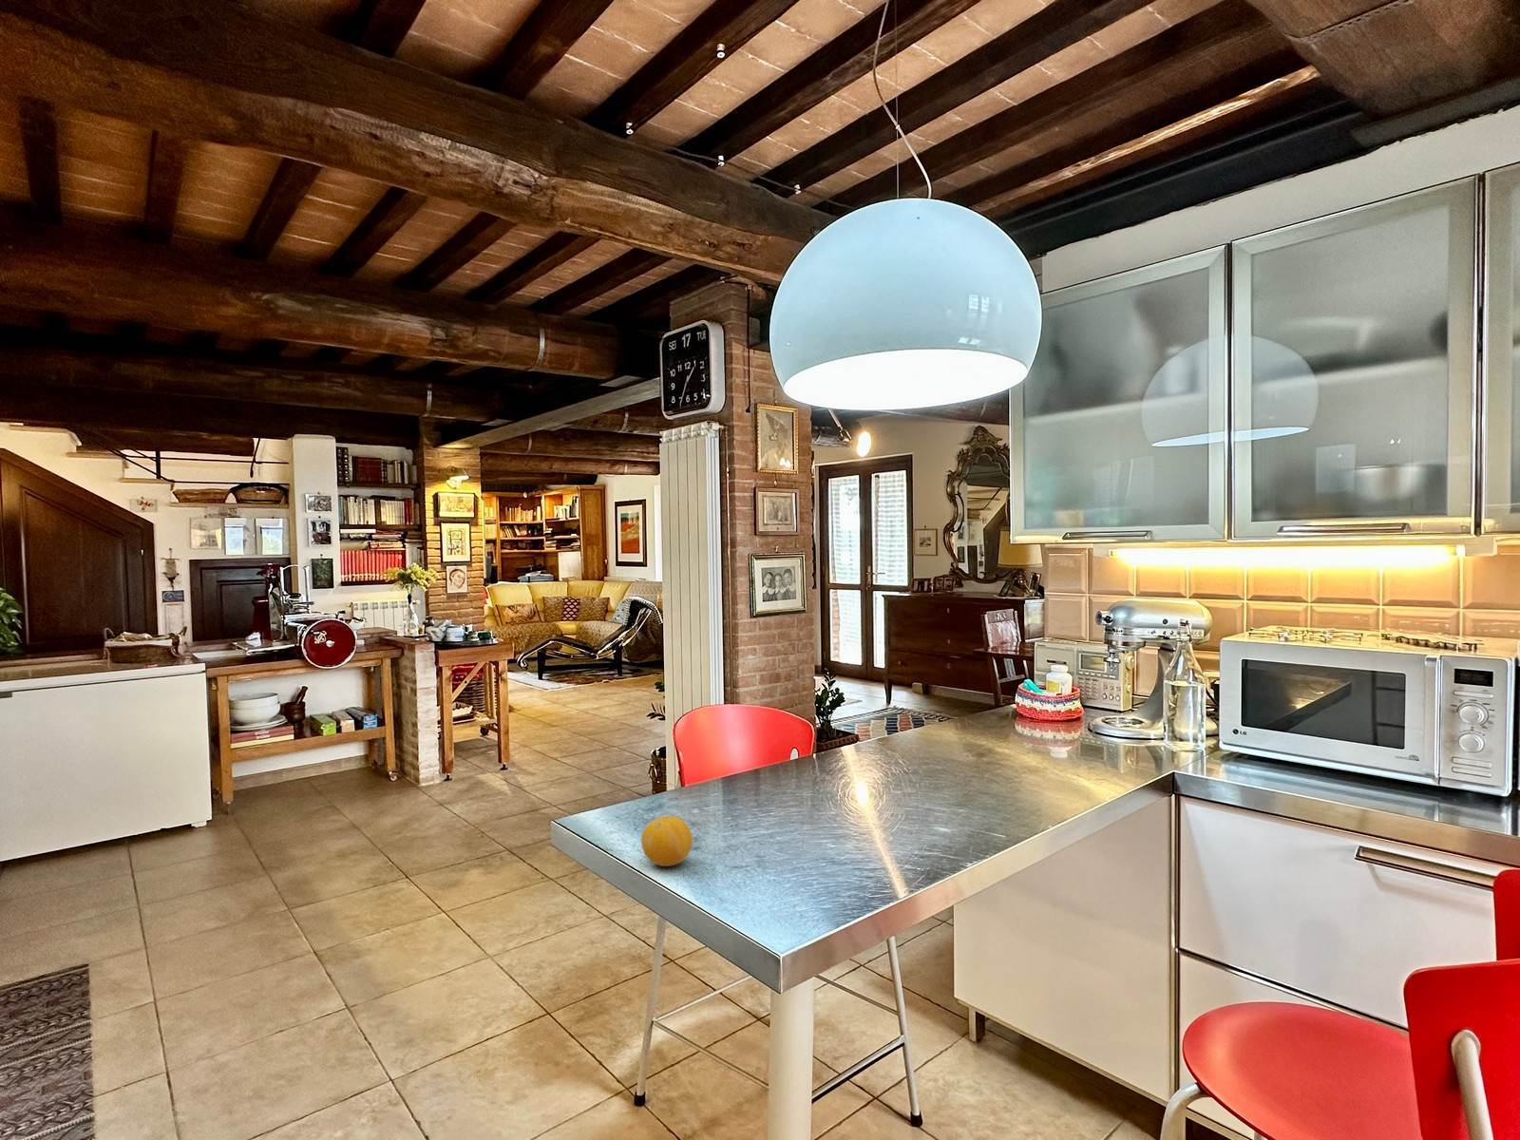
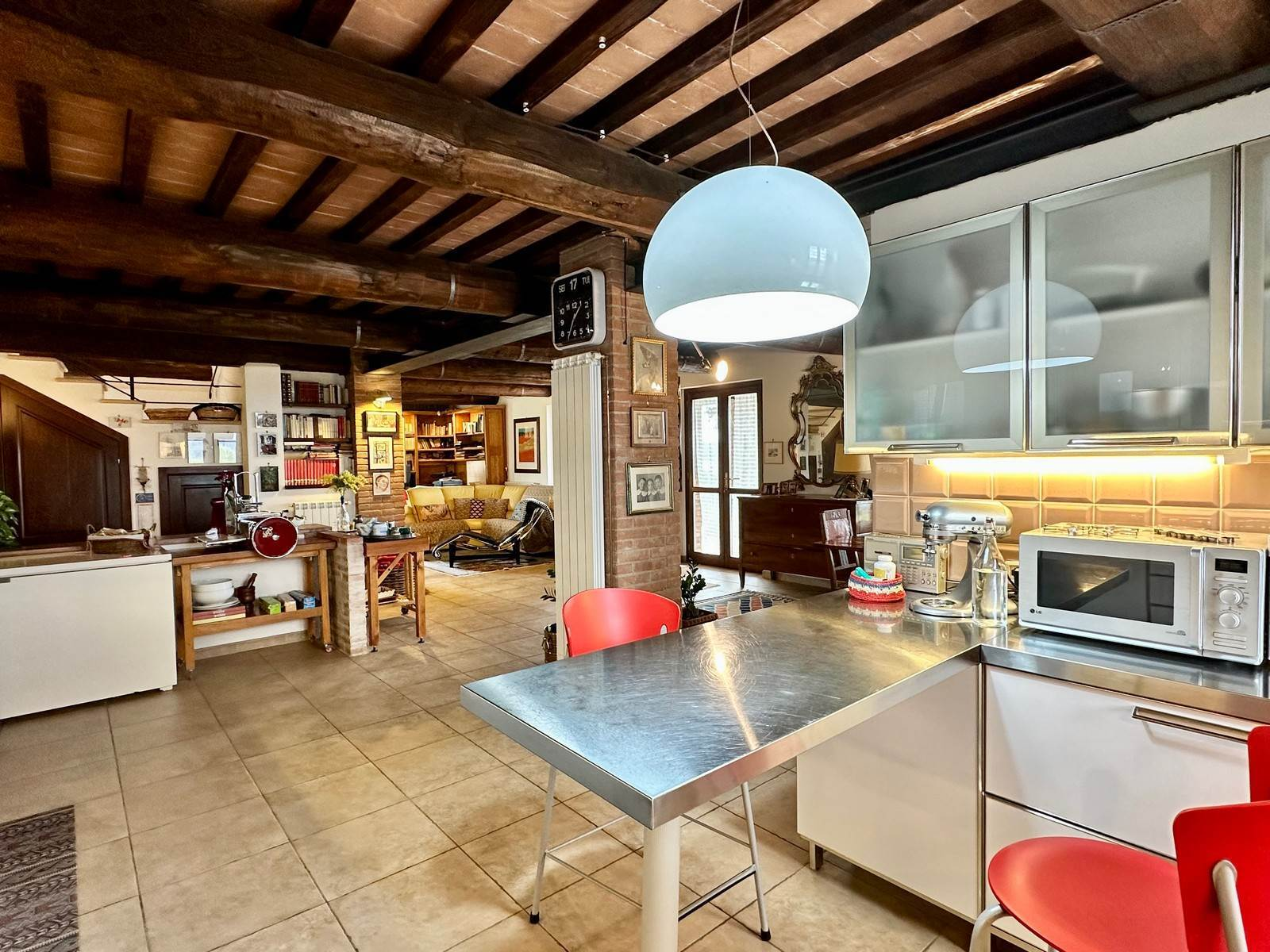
- fruit (667, 839)
